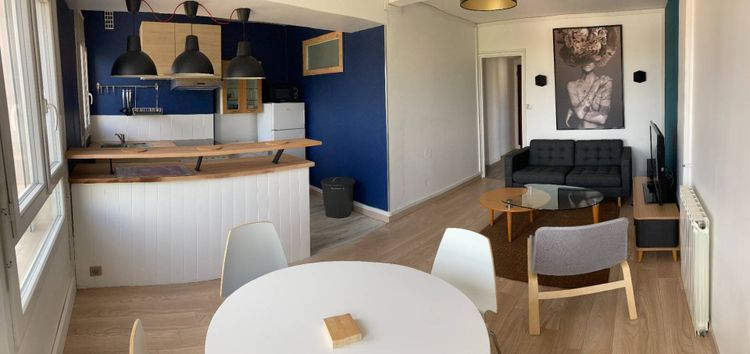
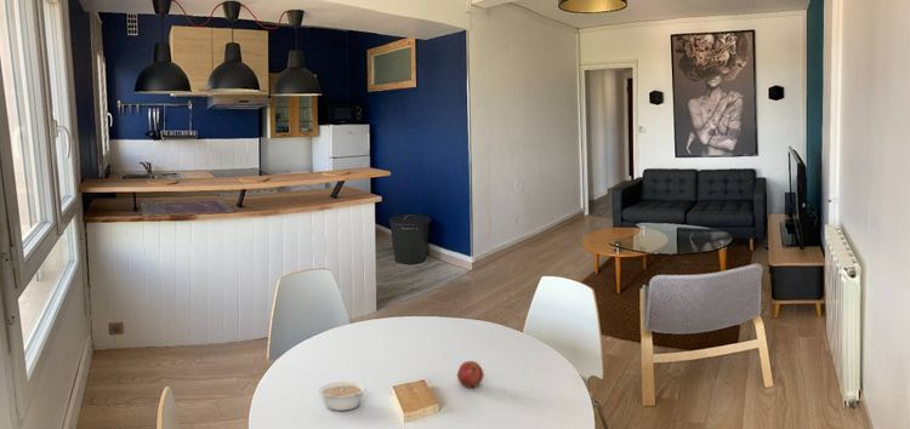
+ legume (345, 395)
+ fruit (470, 373)
